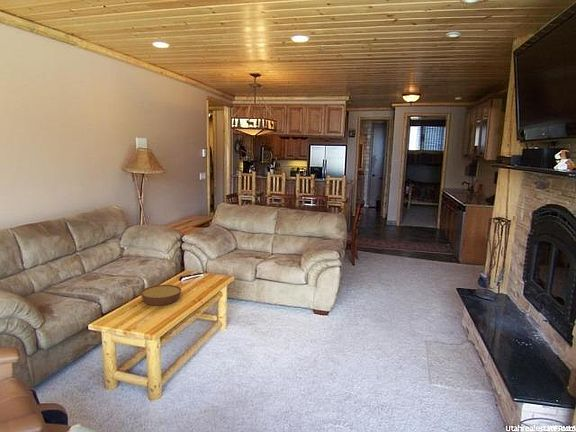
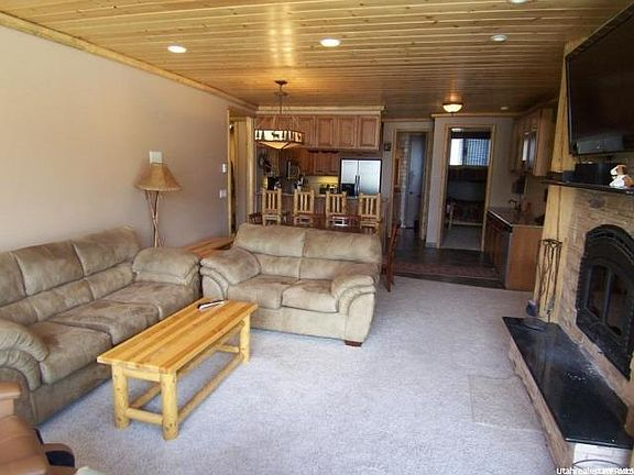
- bowl (161, 295)
